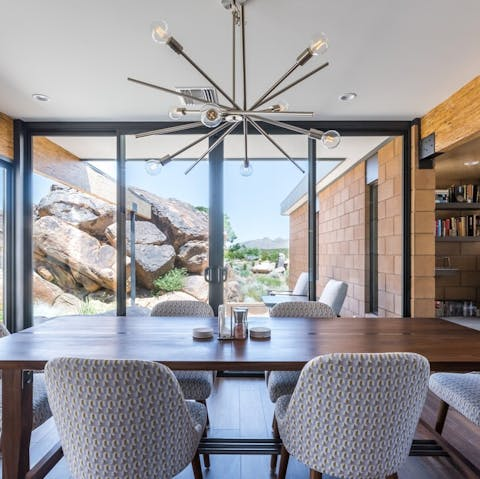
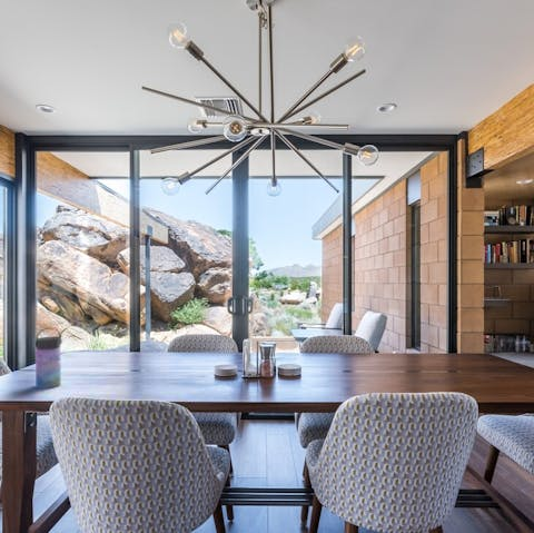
+ water bottle (48, 356)
